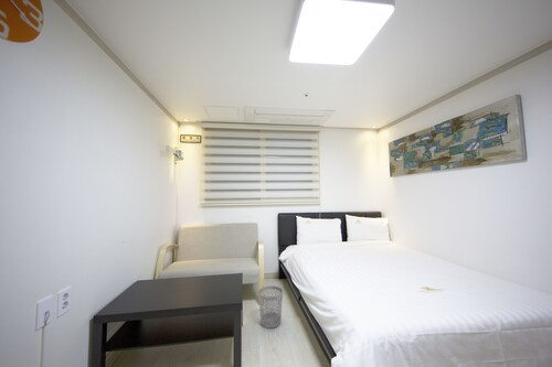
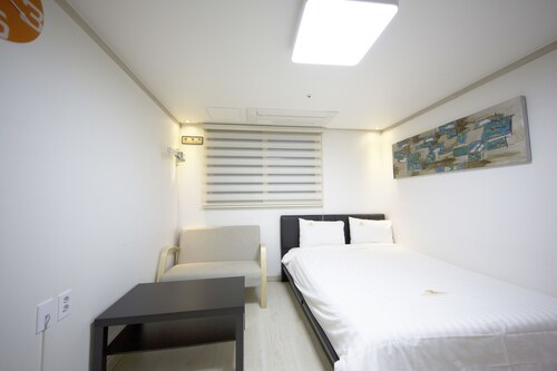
- wastebasket (270, 305)
